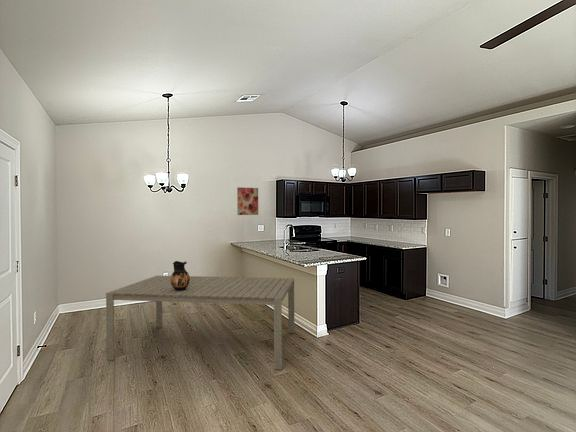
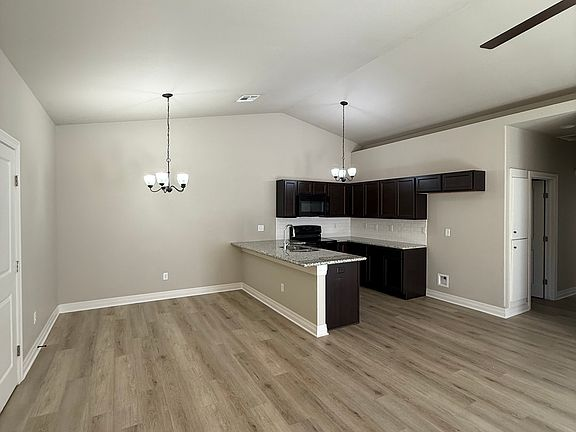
- dining table (209, 302)
- wall art (247, 201)
- ceramic jug (179, 275)
